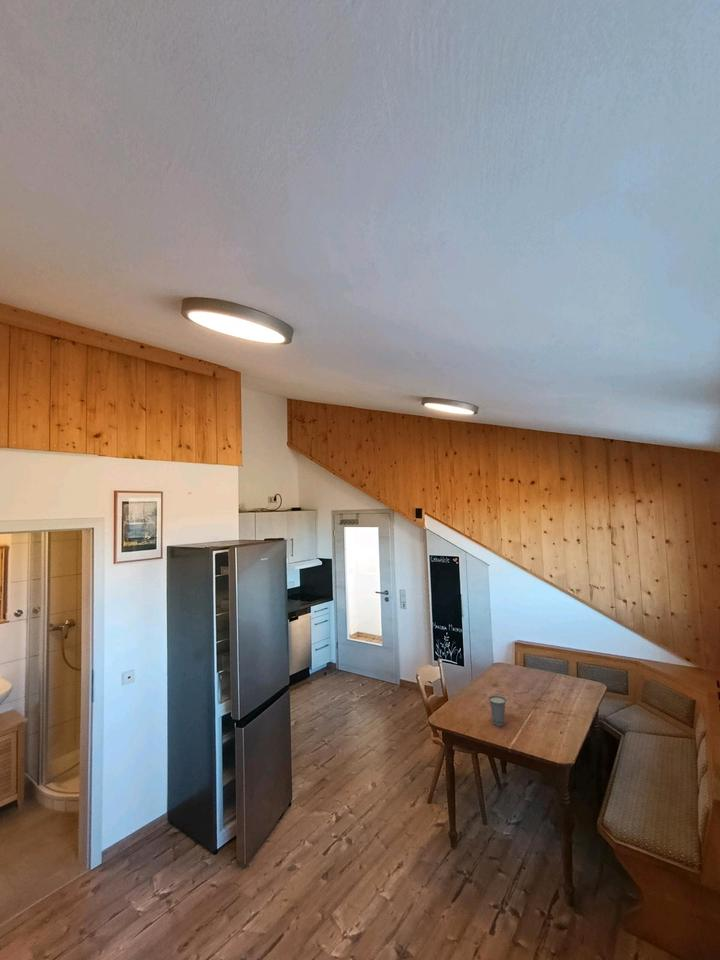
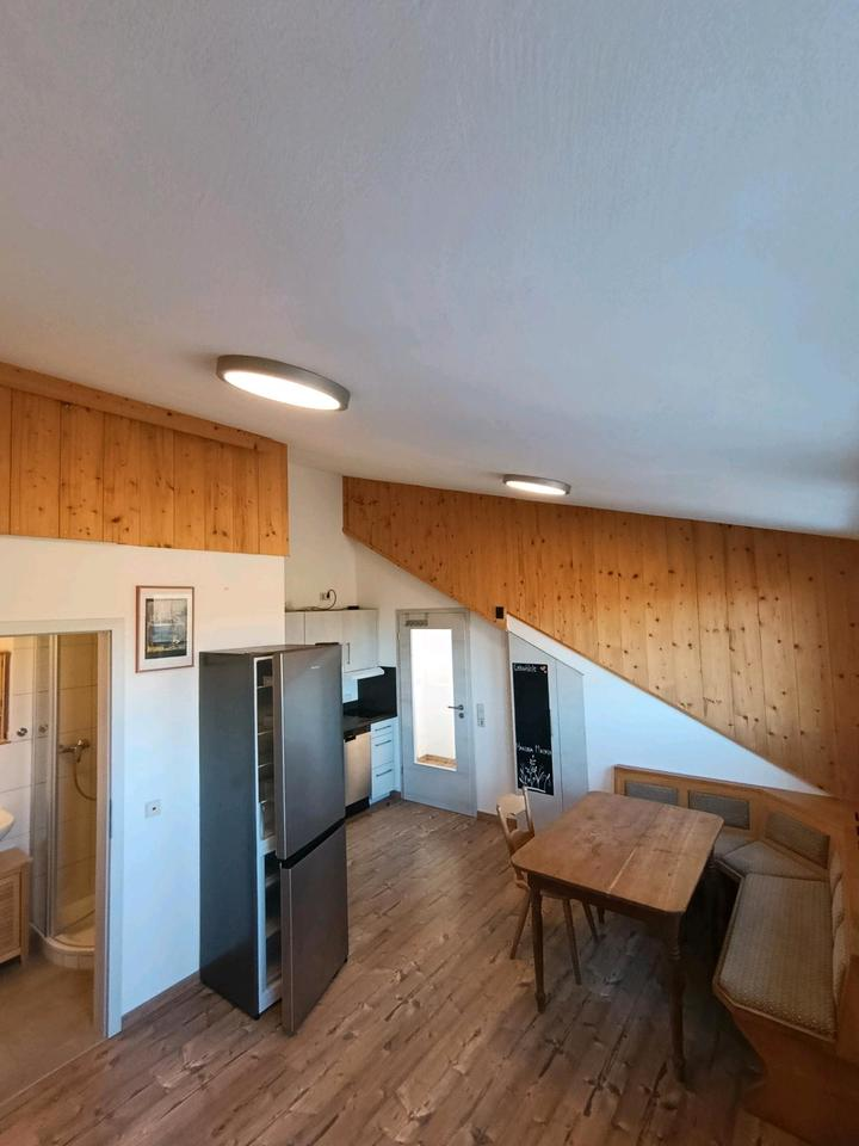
- cup (497, 711)
